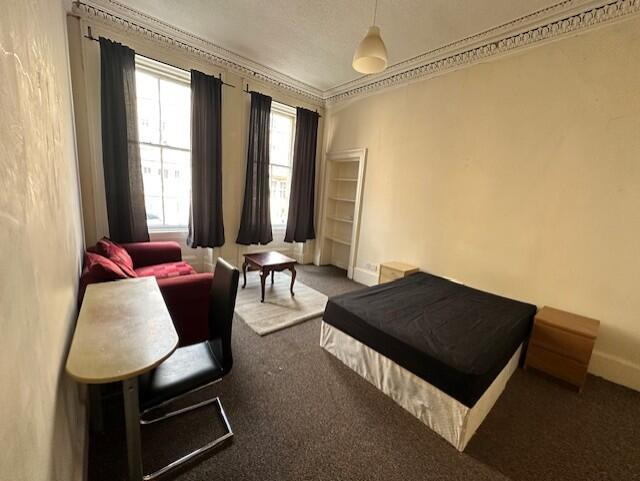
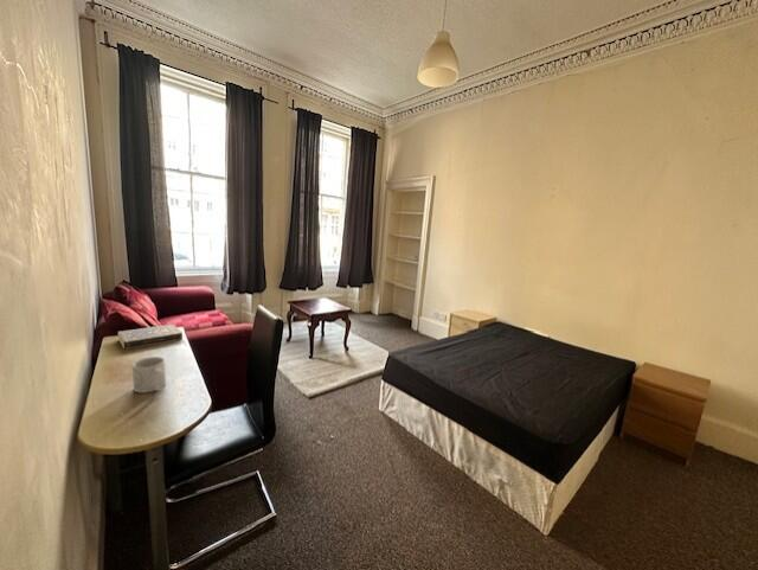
+ mug (152, 376)
+ book (150, 335)
